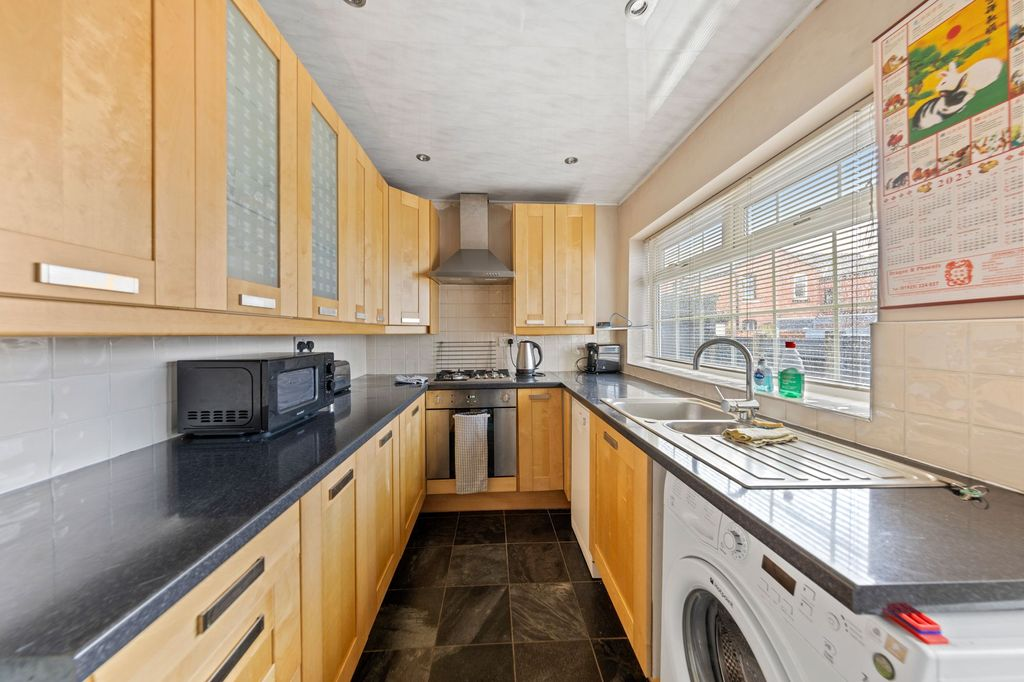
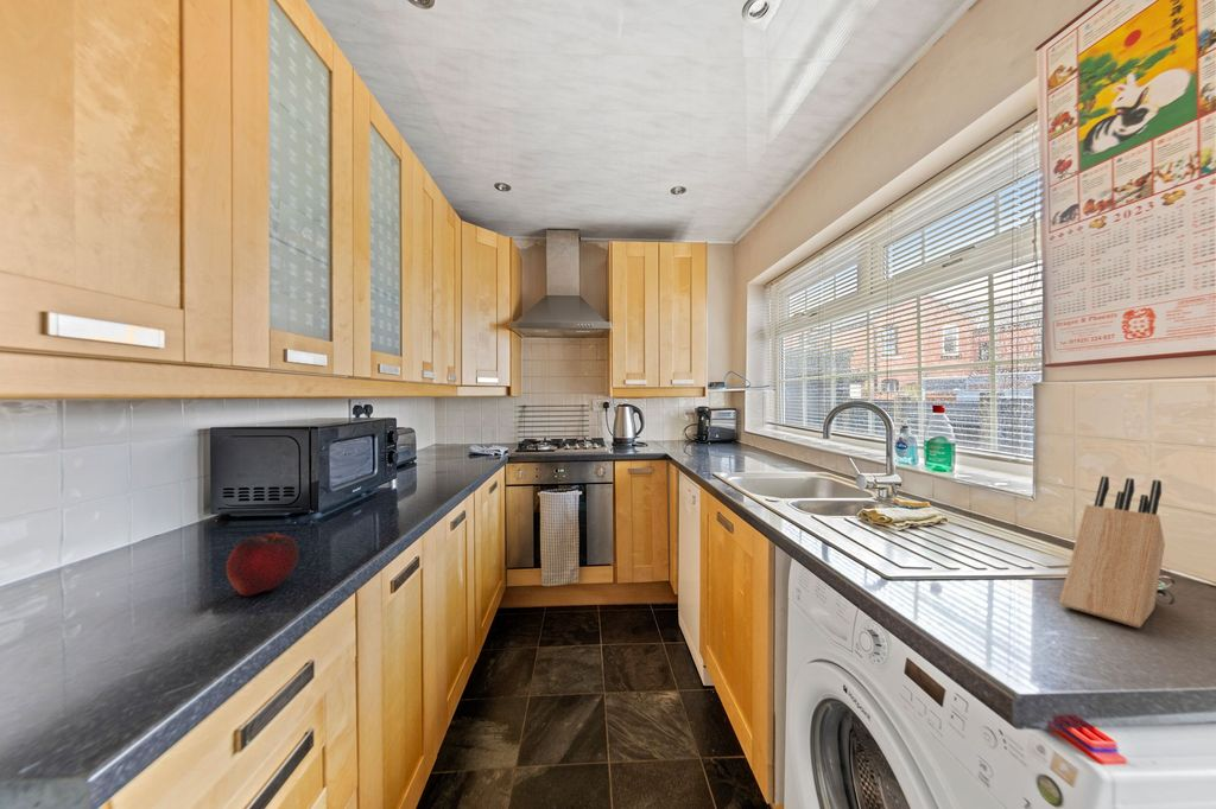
+ knife block (1116, 540)
+ fruit (264, 562)
